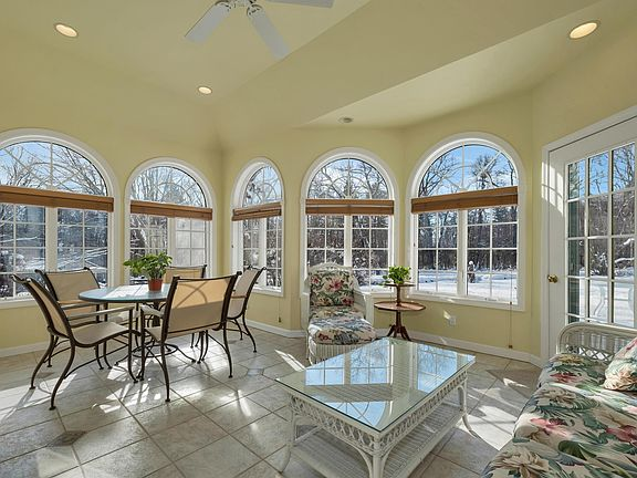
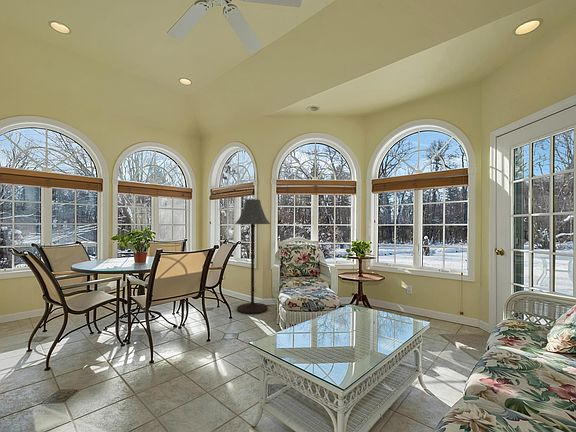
+ floor lamp (252, 254)
